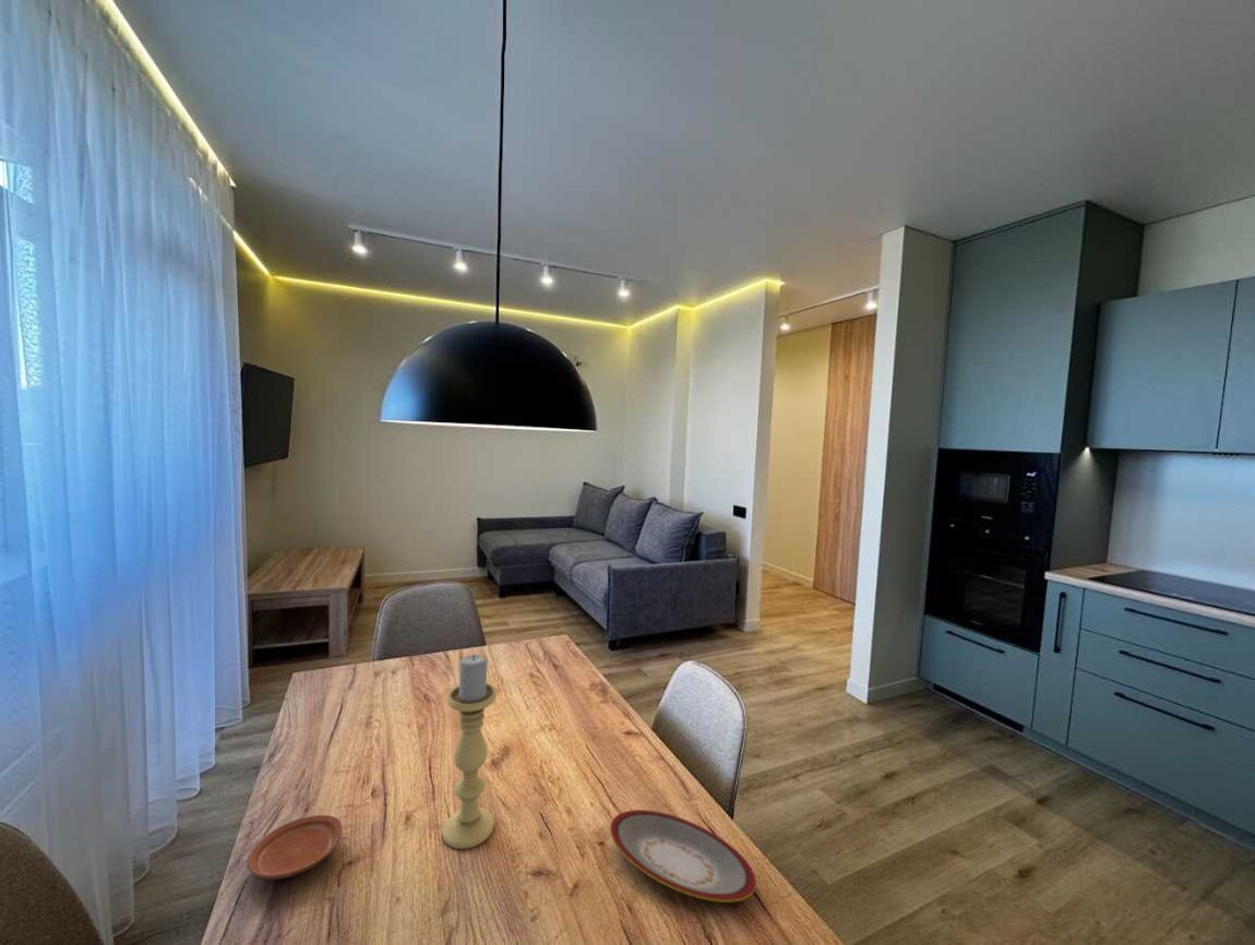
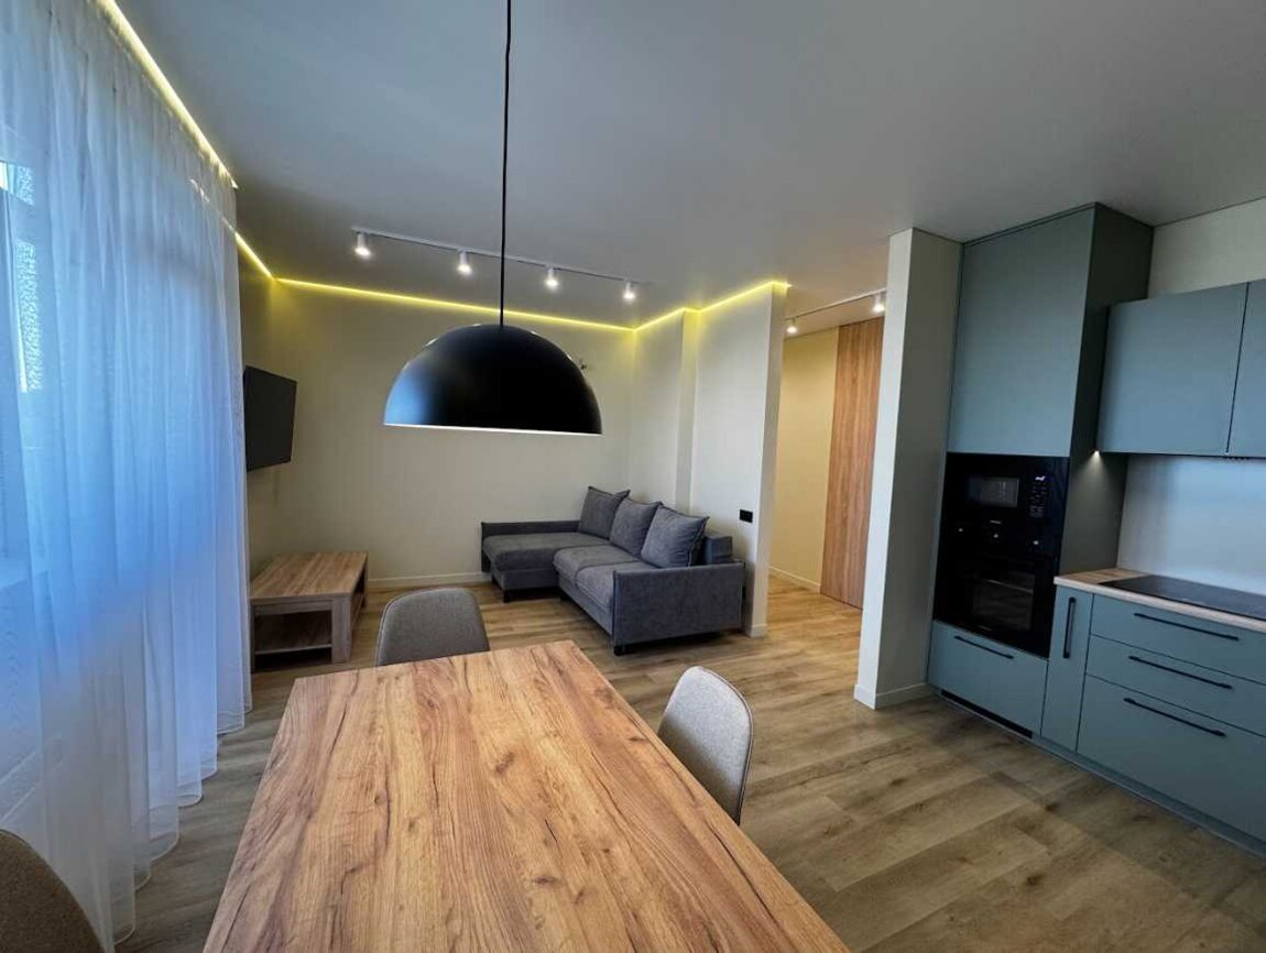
- candle holder (470, 742)
- plate (297, 850)
- plate (678, 856)
